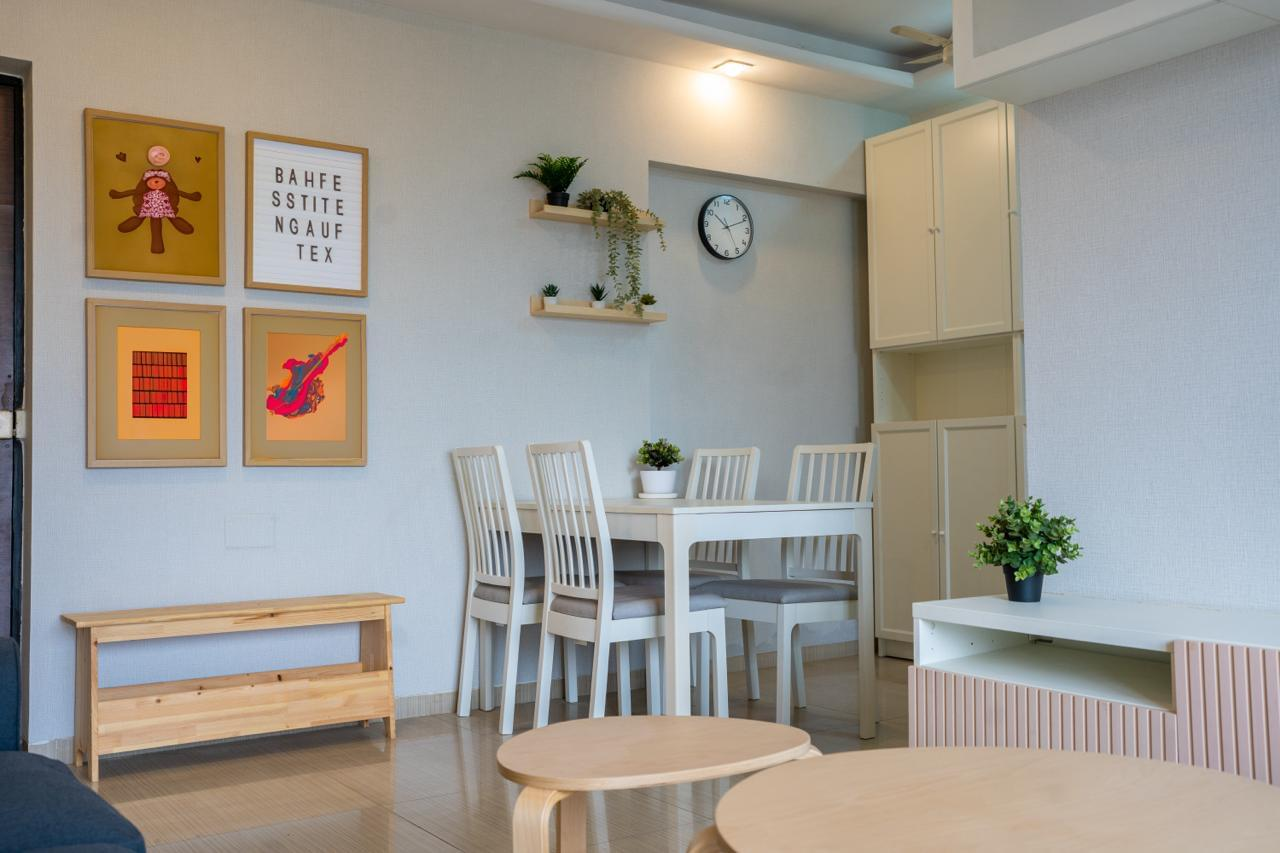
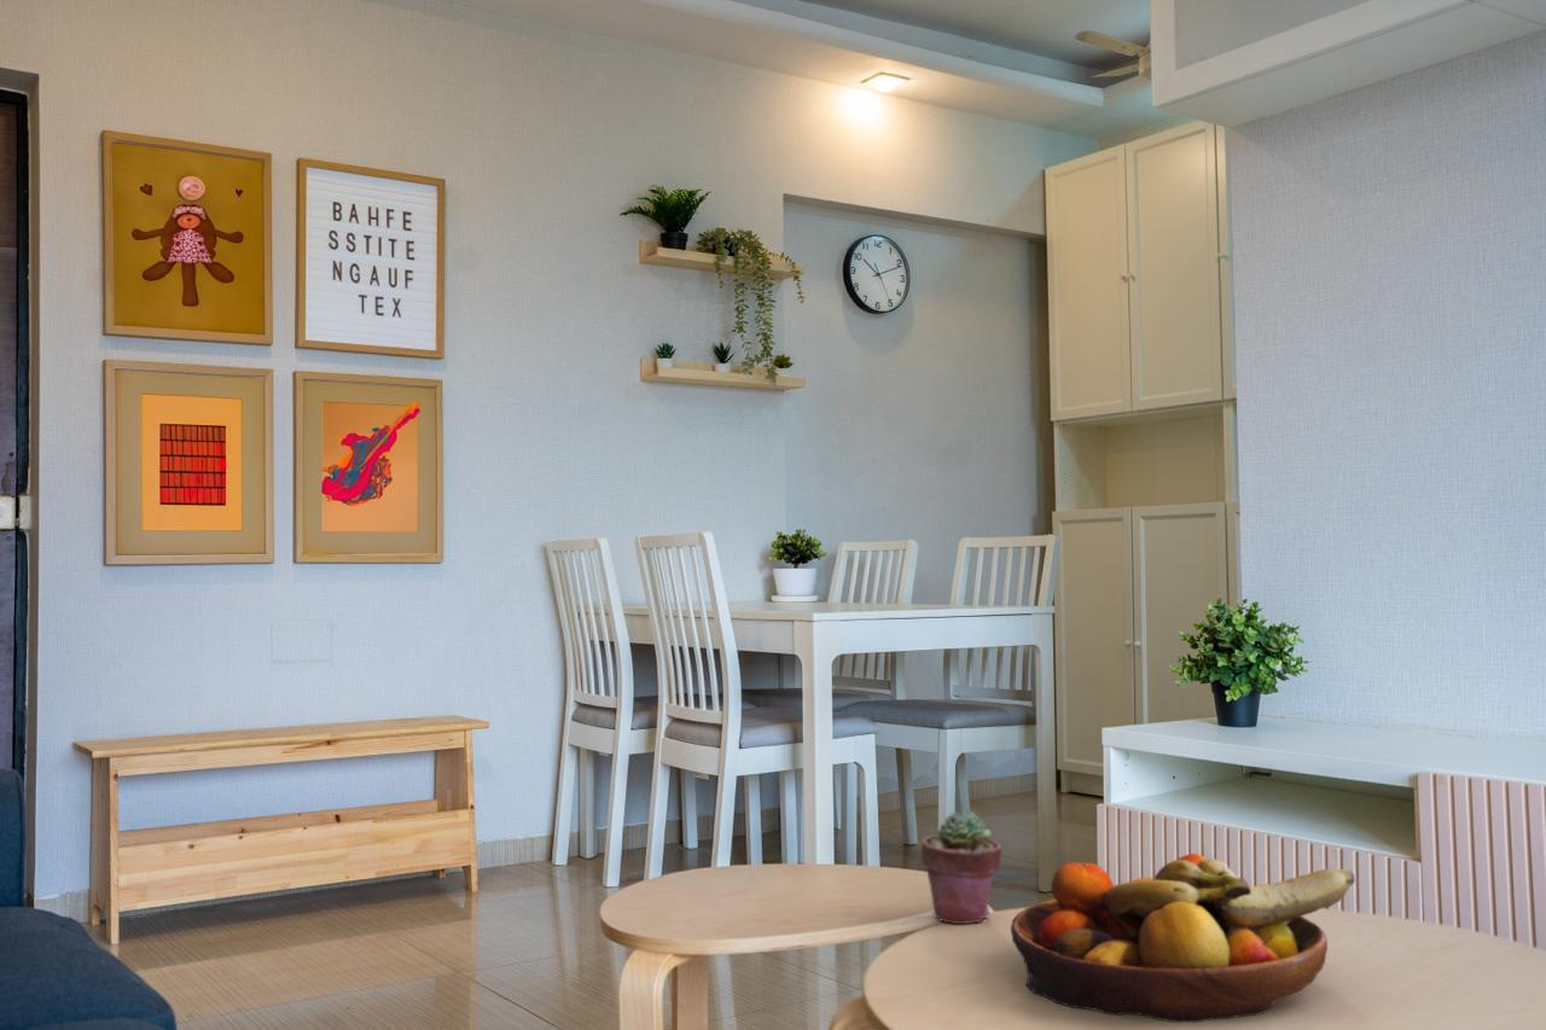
+ potted succulent (960, 863)
+ fruit bowl (1167, 914)
